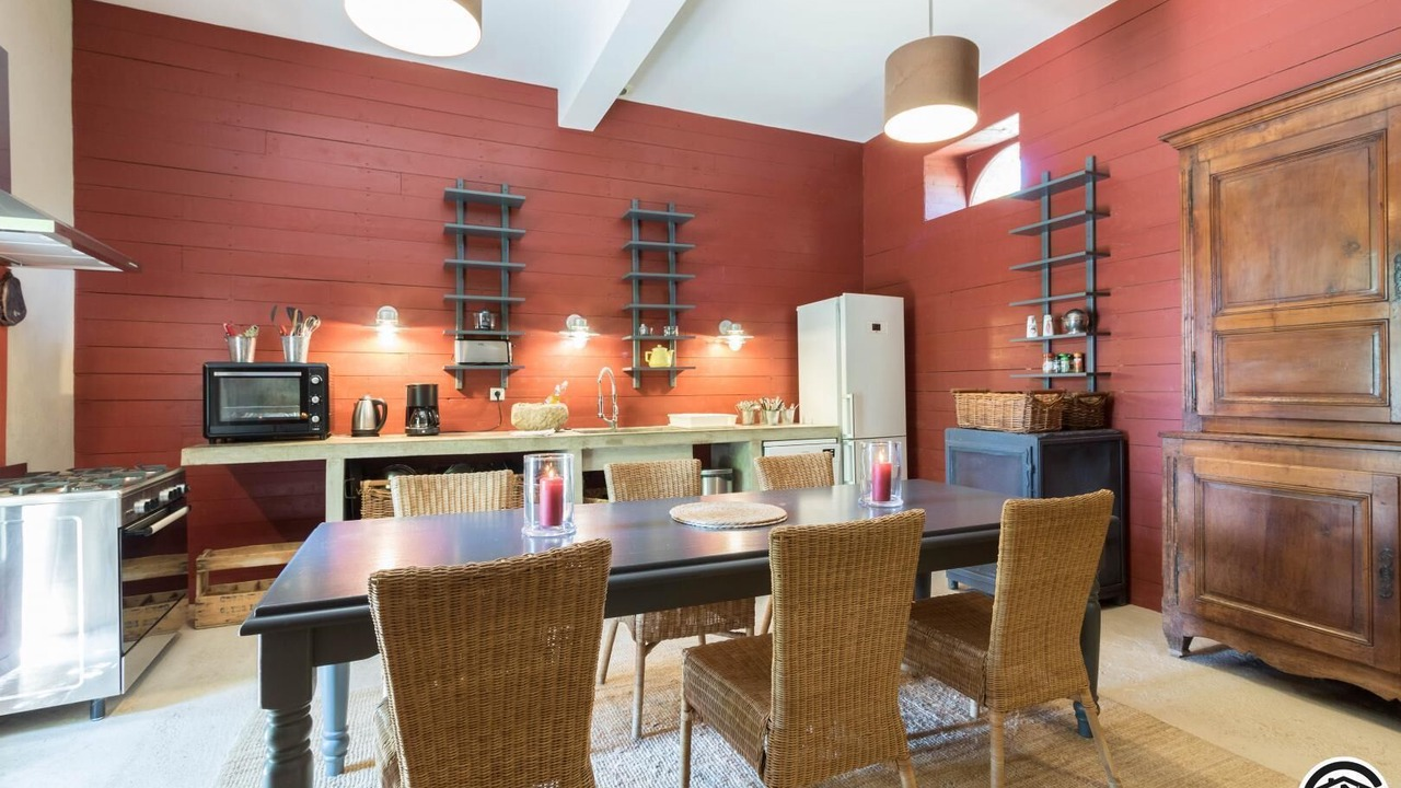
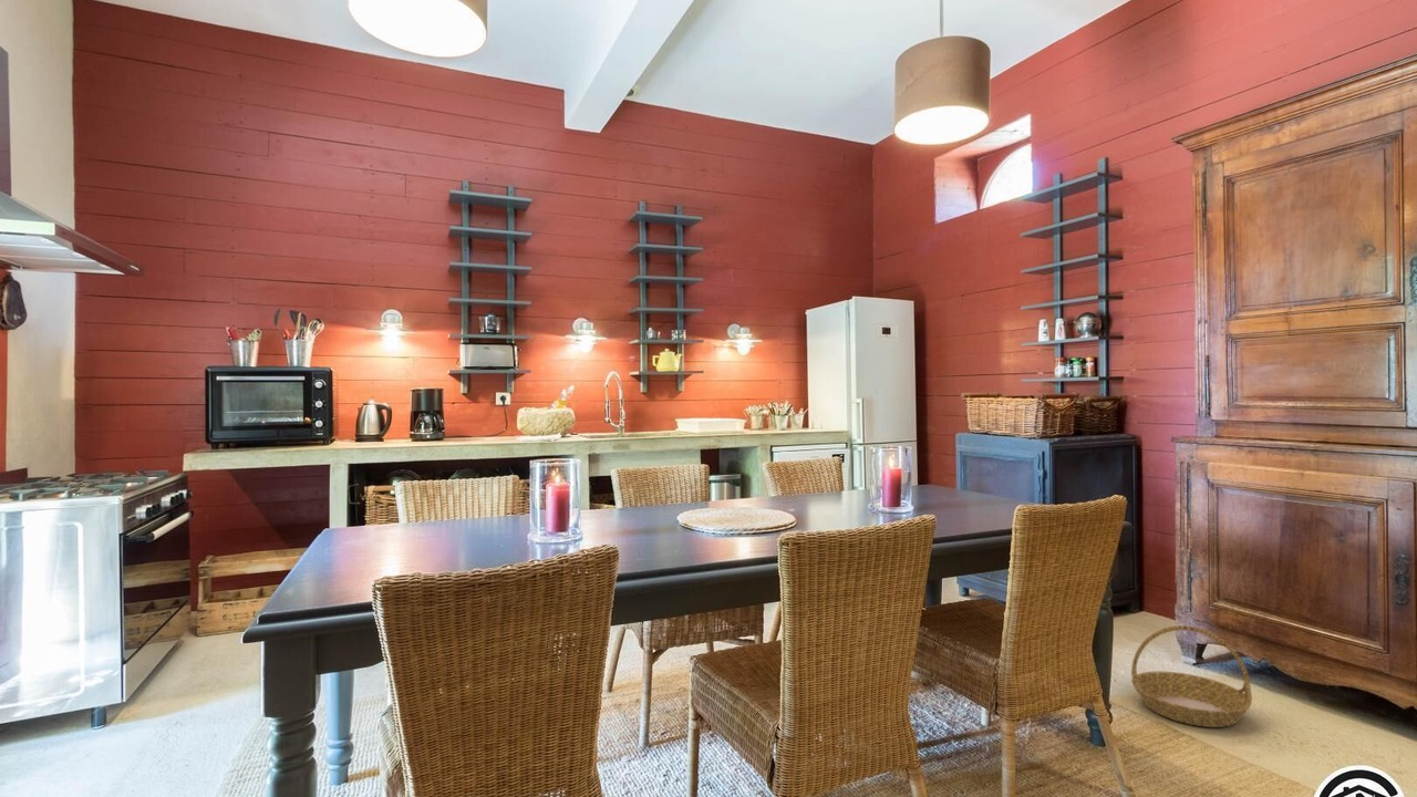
+ basket (1188, 674)
